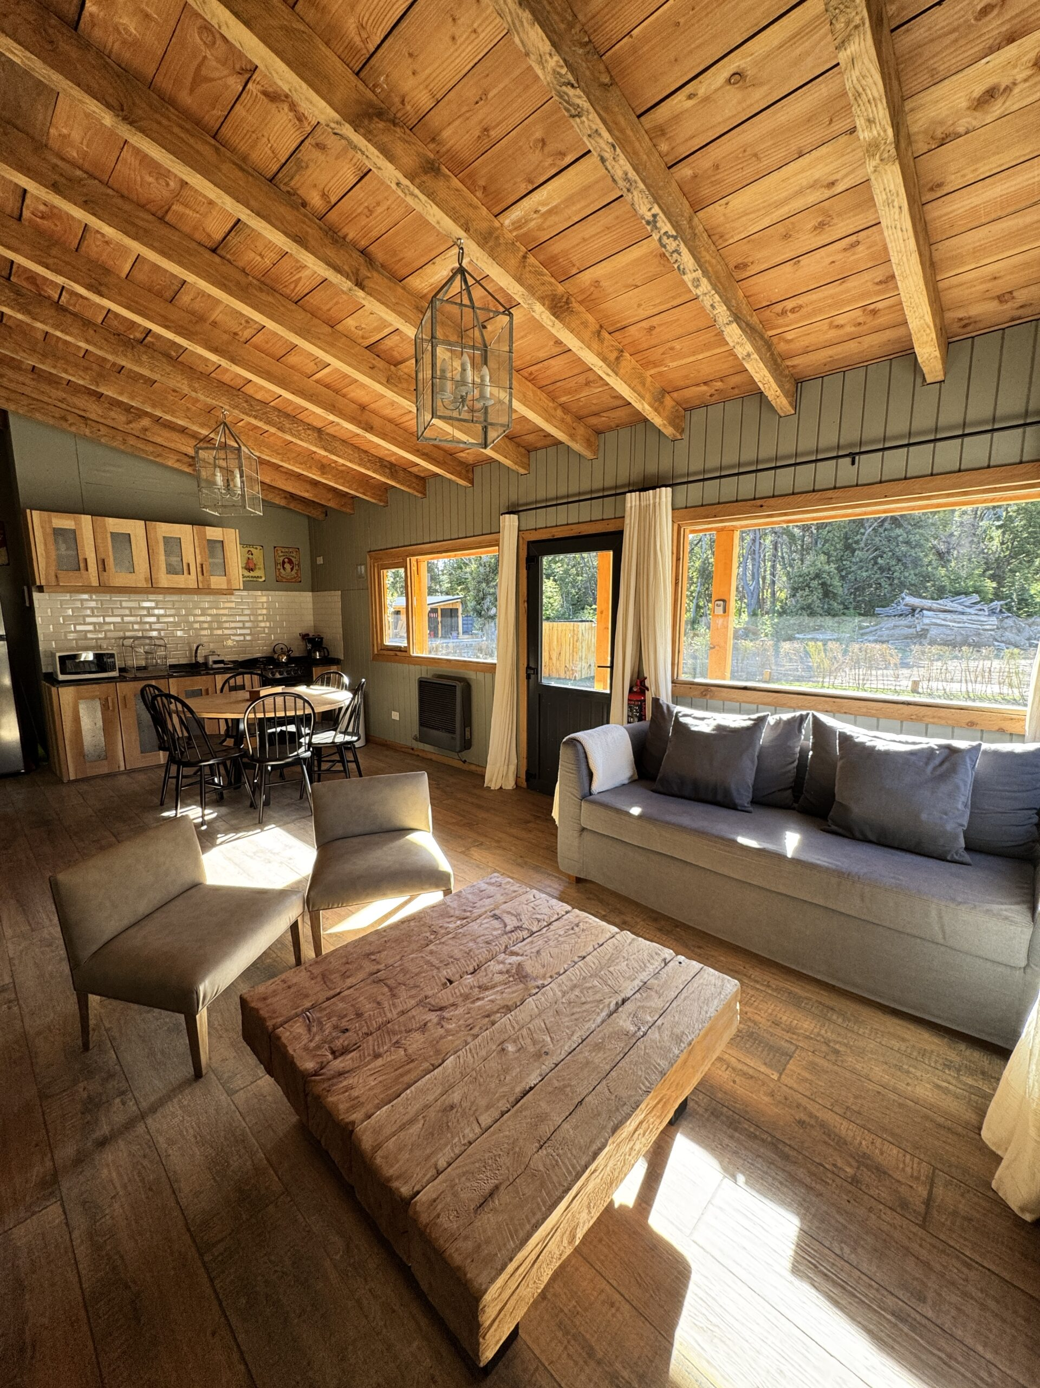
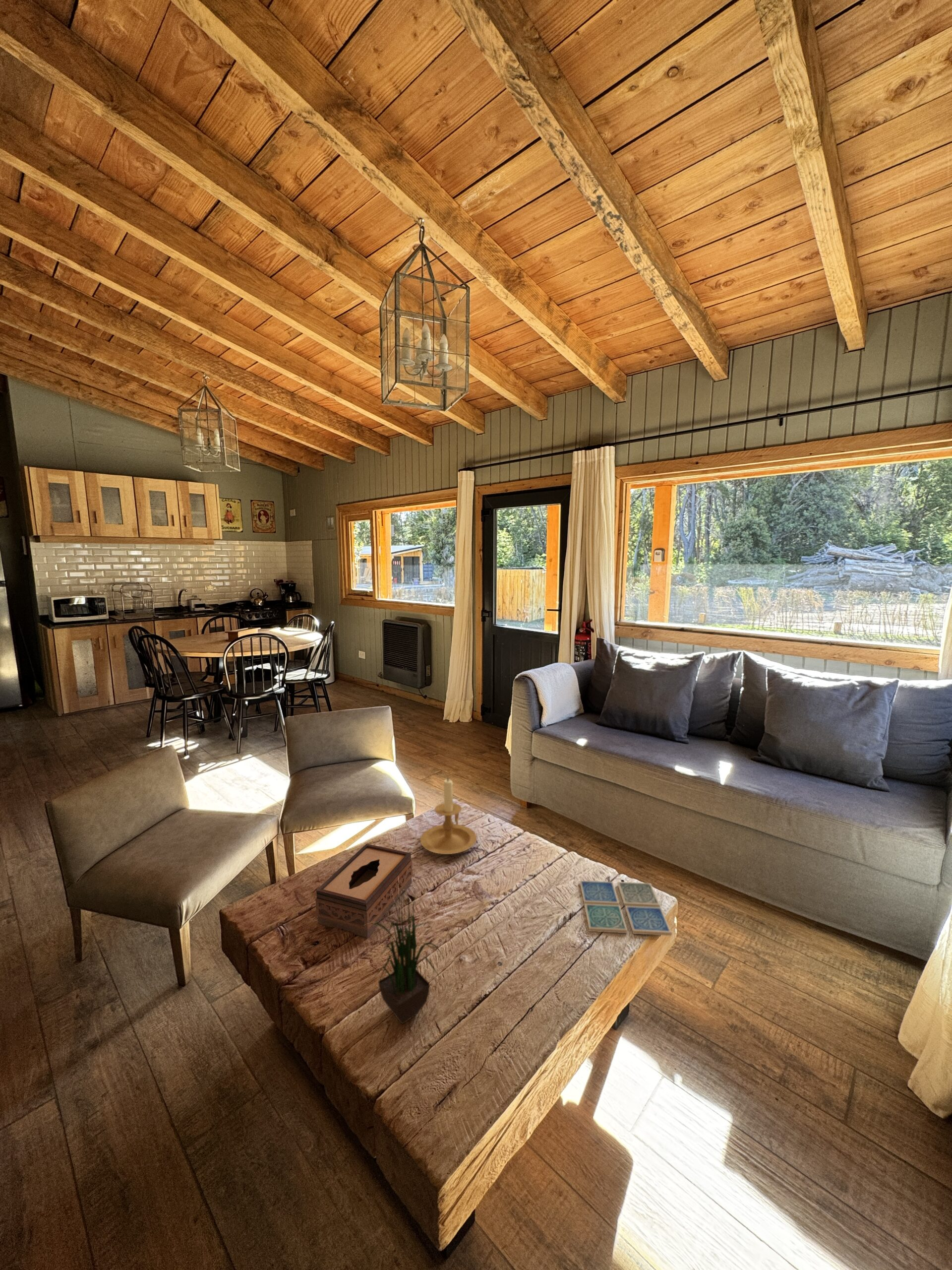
+ potted plant (405, 937)
+ drink coaster (624, 905)
+ tissue box (367, 886)
+ candle holder (448, 811)
